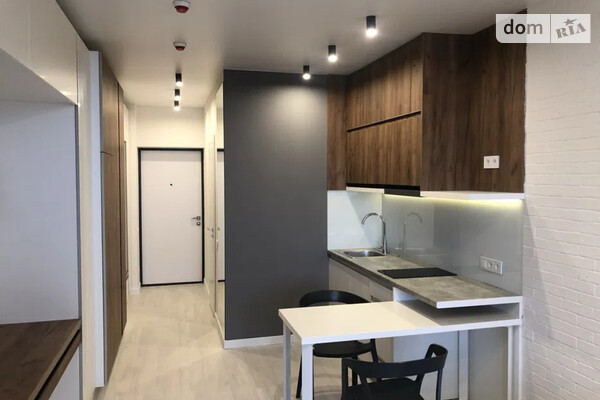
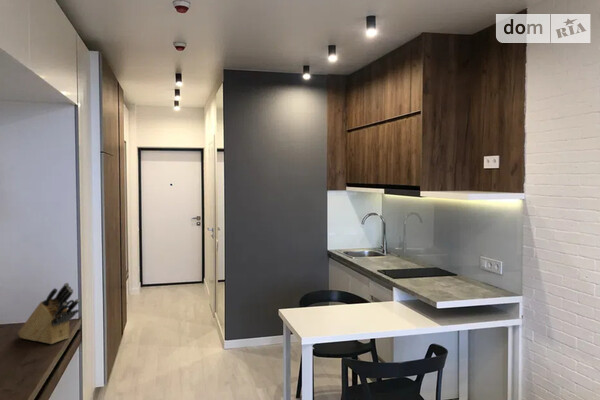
+ knife block (48, 310)
